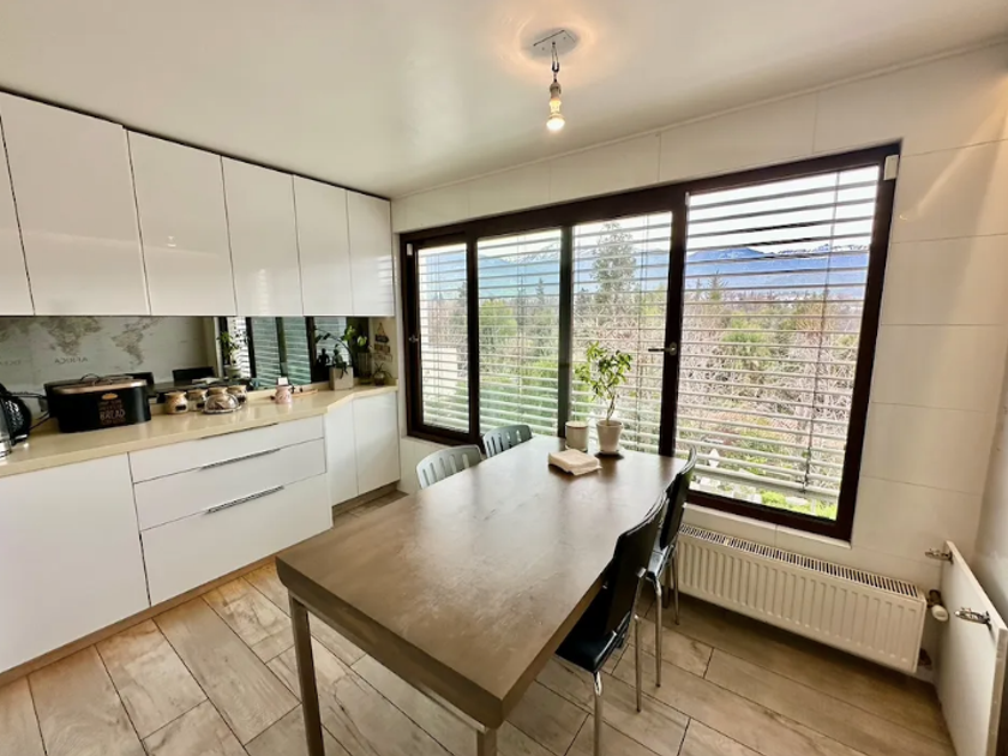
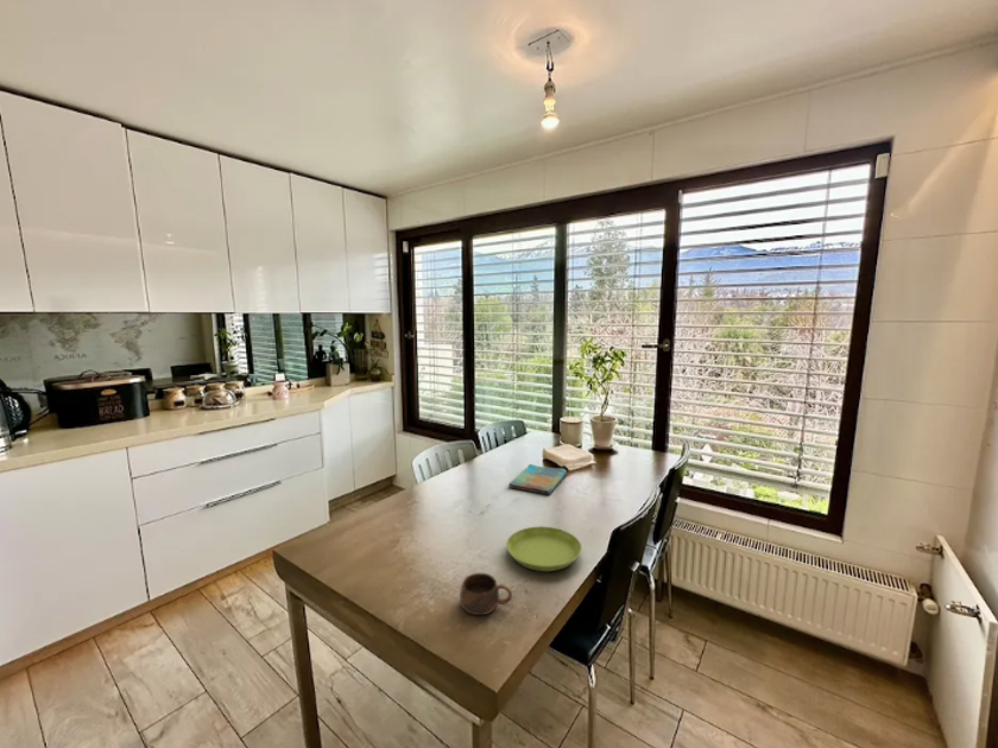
+ cup (485, 594)
+ dish towel (538, 477)
+ saucer (543, 549)
